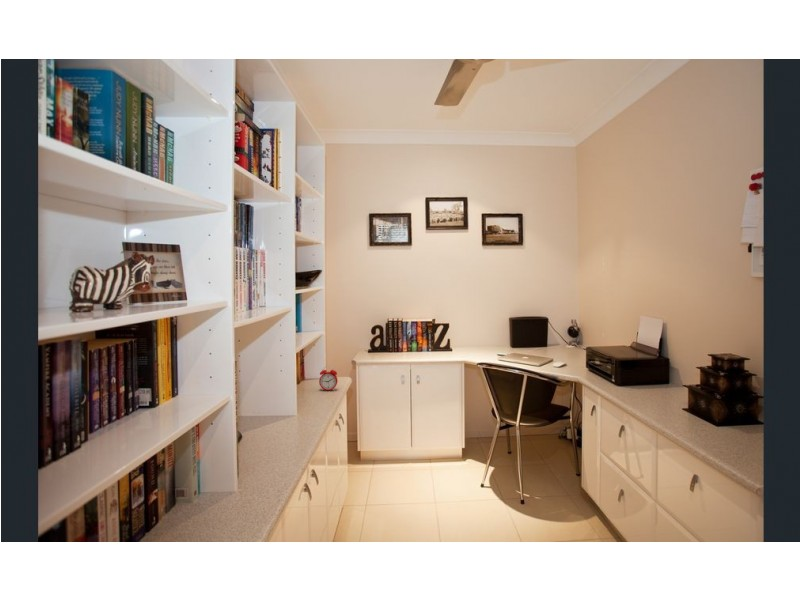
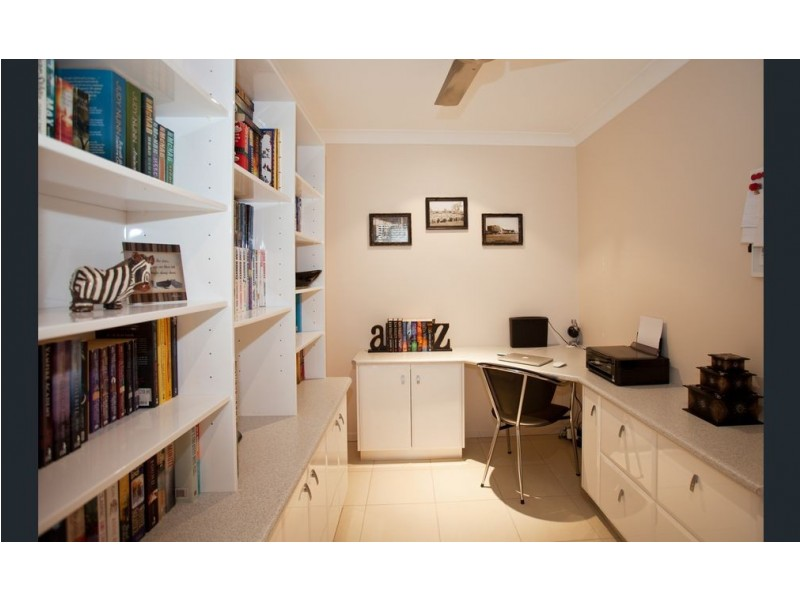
- alarm clock (328, 378)
